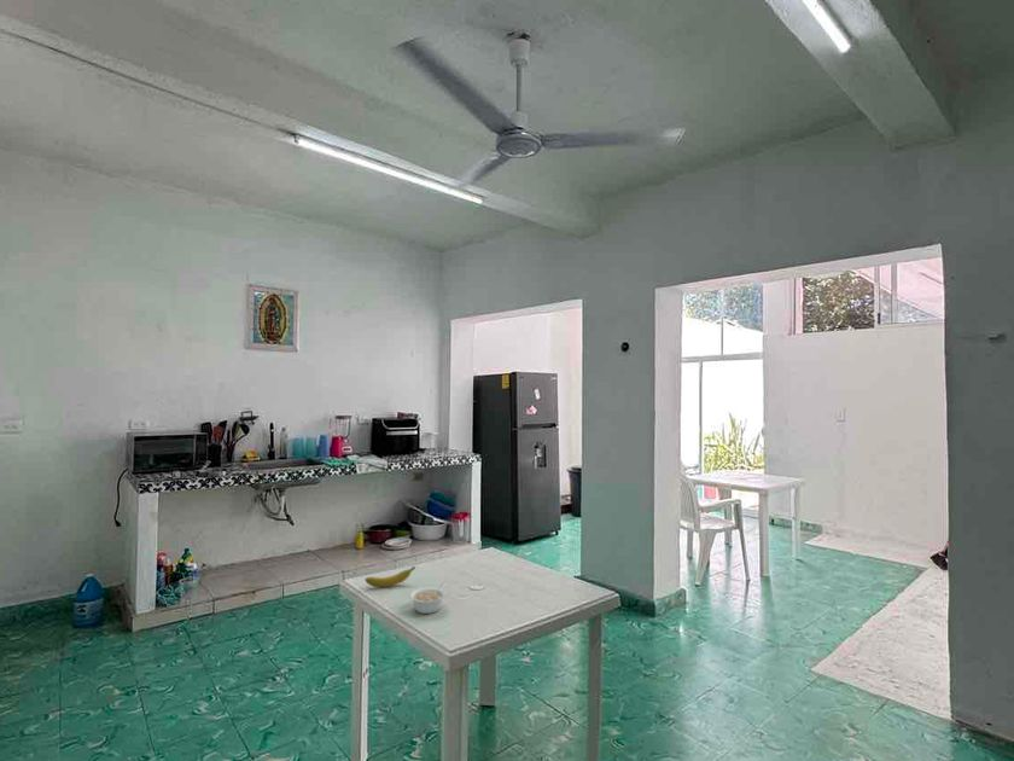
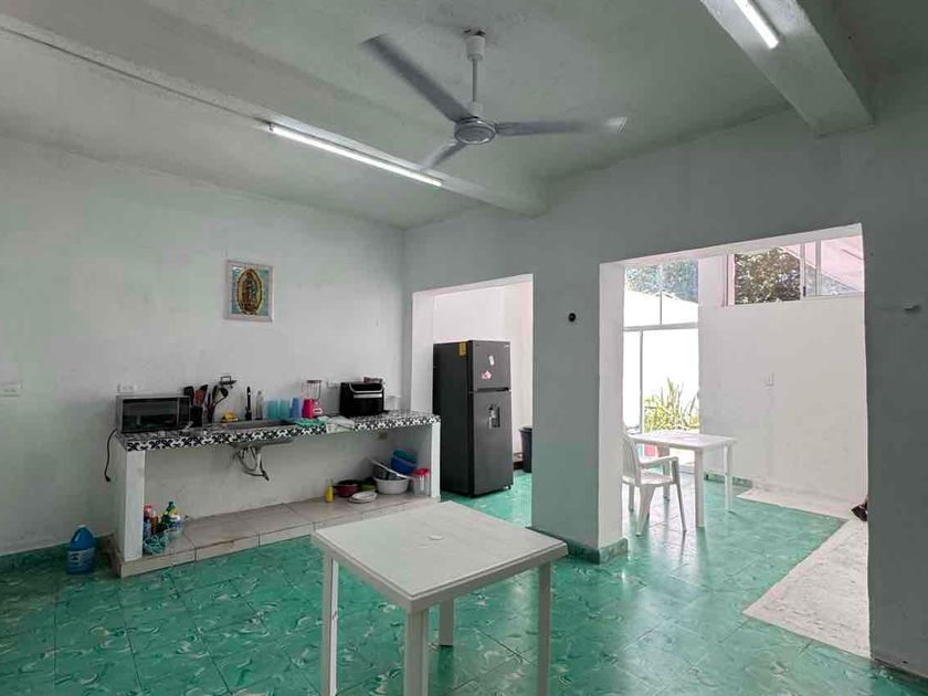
- banana (390, 576)
- legume (427, 599)
